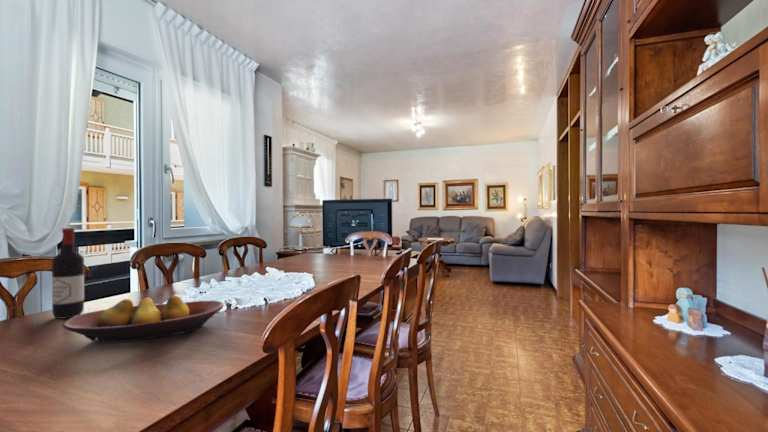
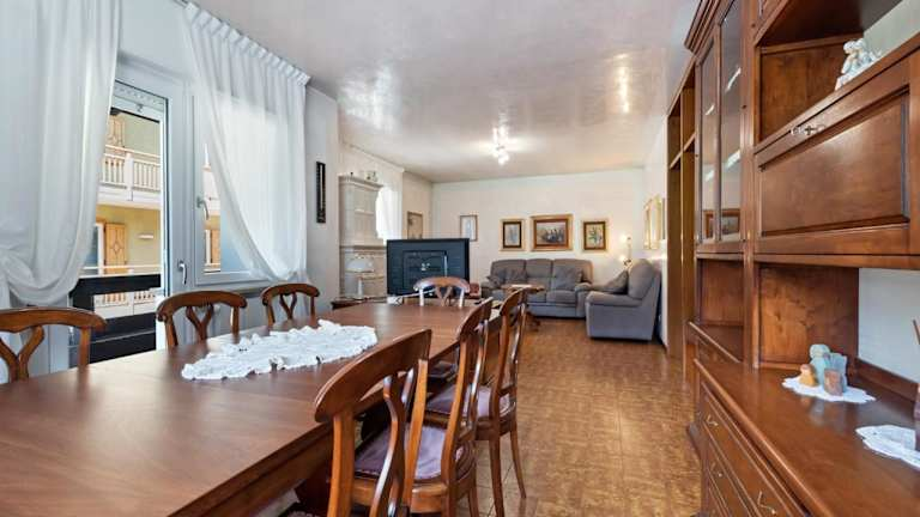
- wine bottle (68, 272)
- fruit bowl (151, 314)
